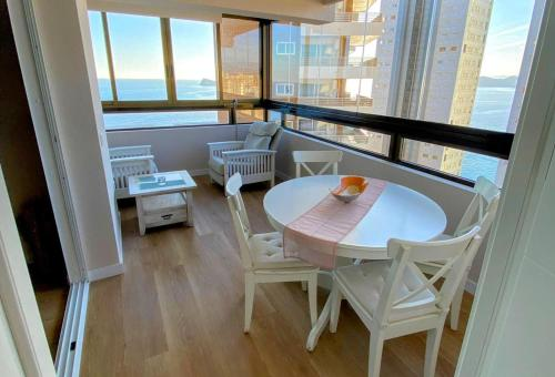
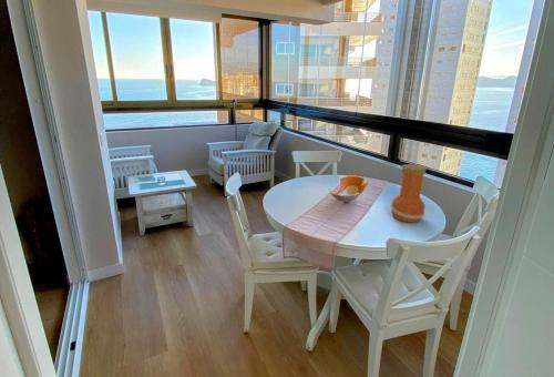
+ vase (409, 192)
